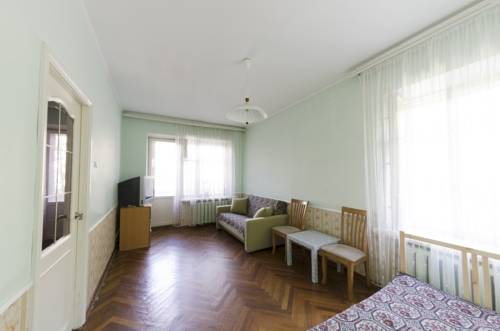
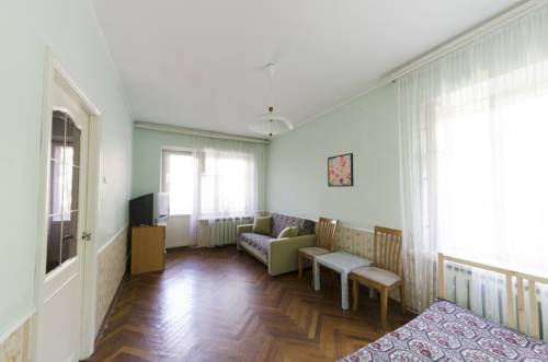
+ wall art (339, 171)
